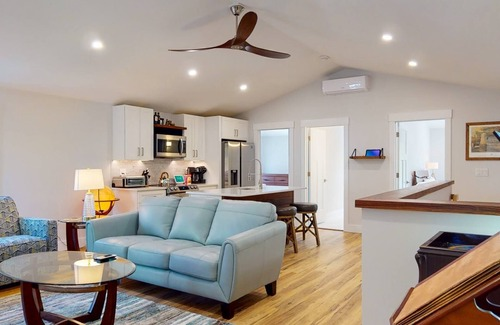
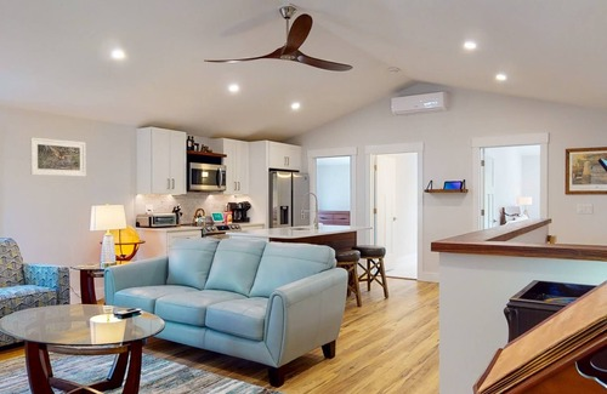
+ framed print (58, 158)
